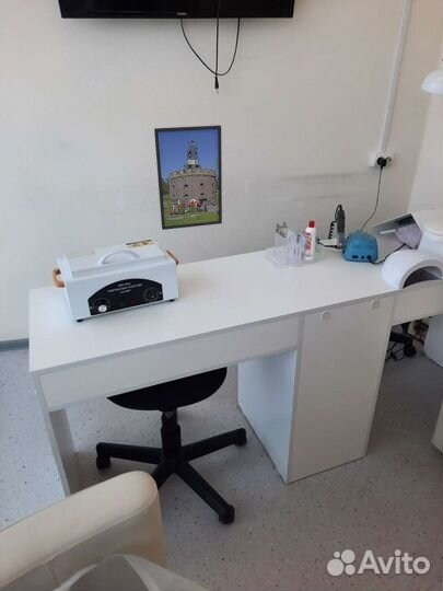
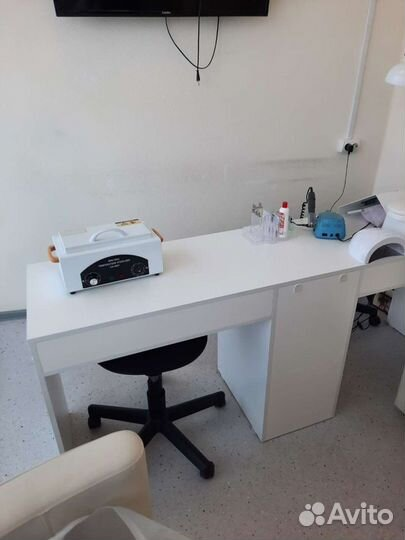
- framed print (190, 178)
